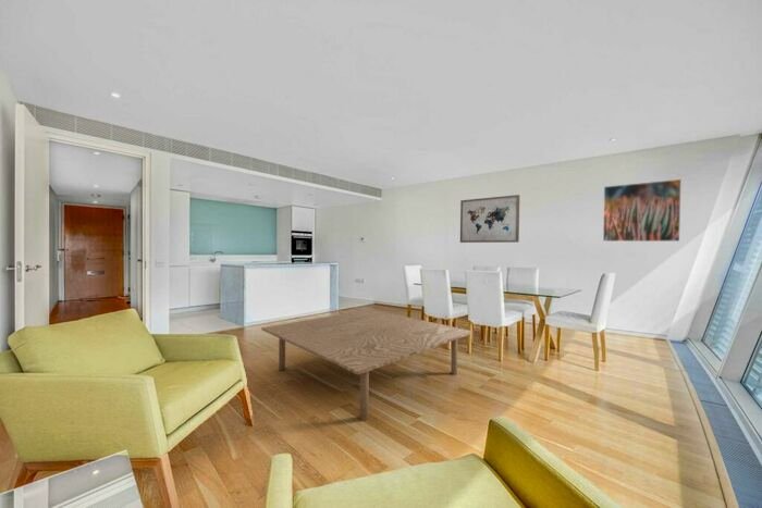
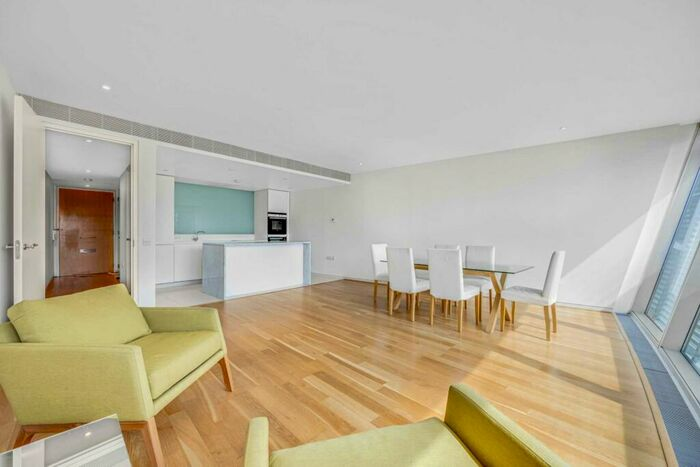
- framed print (639, 212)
- coffee table (366, 350)
- wall art (488, 220)
